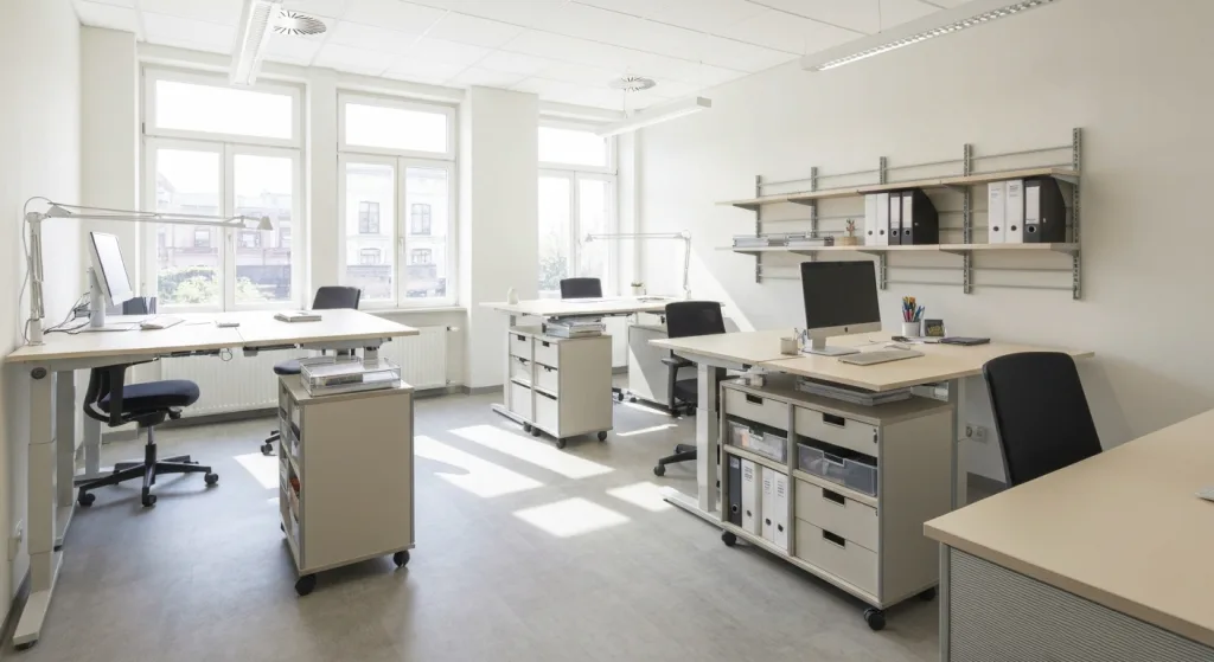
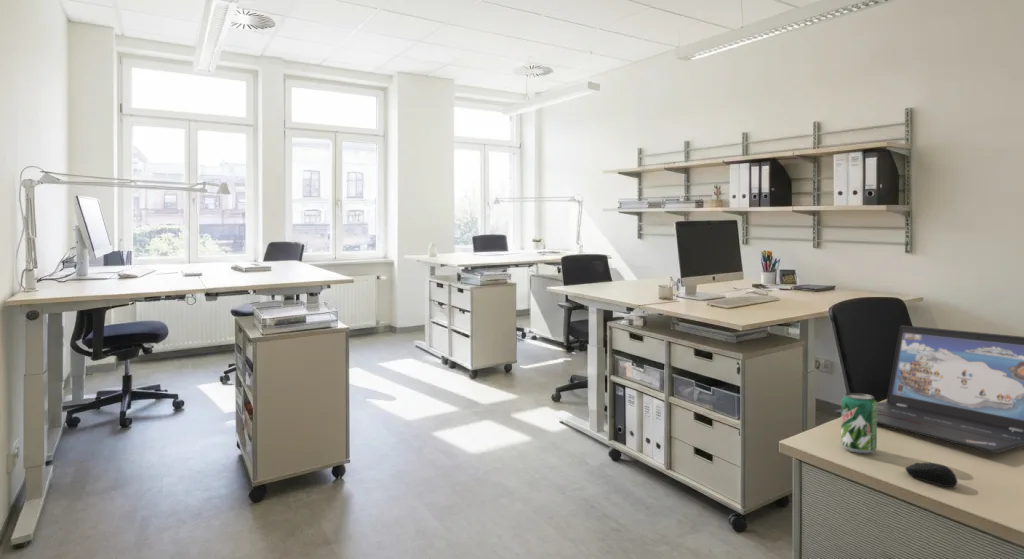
+ computer mouse (930, 471)
+ laptop (939, 380)
+ beverage can (859, 422)
